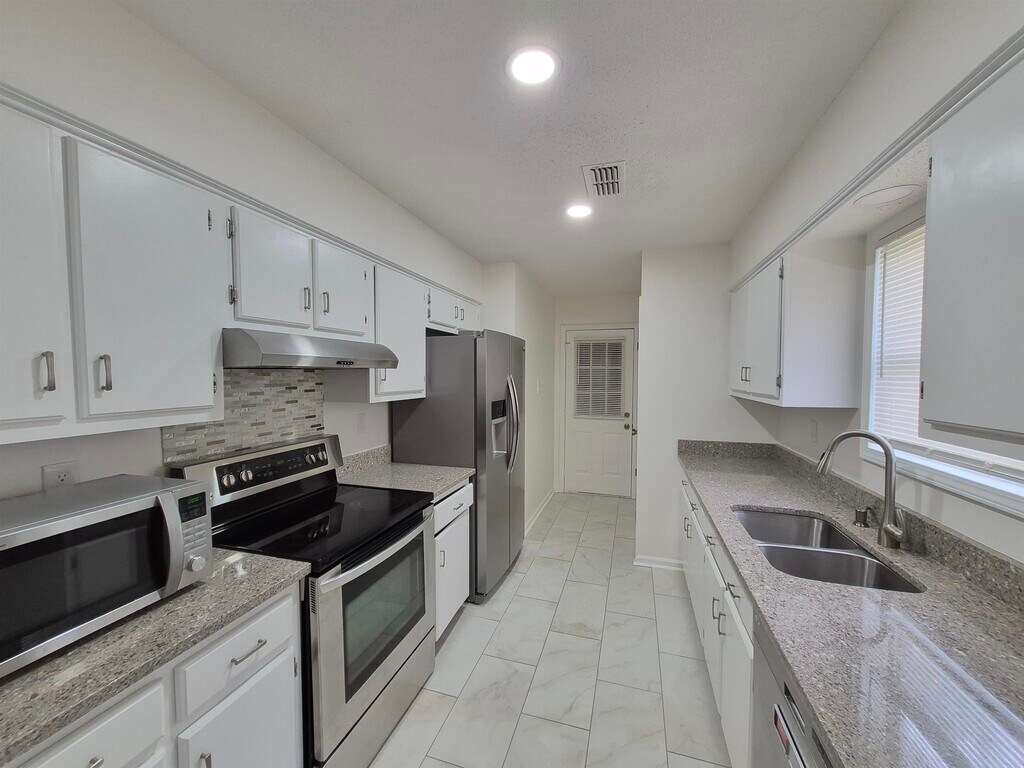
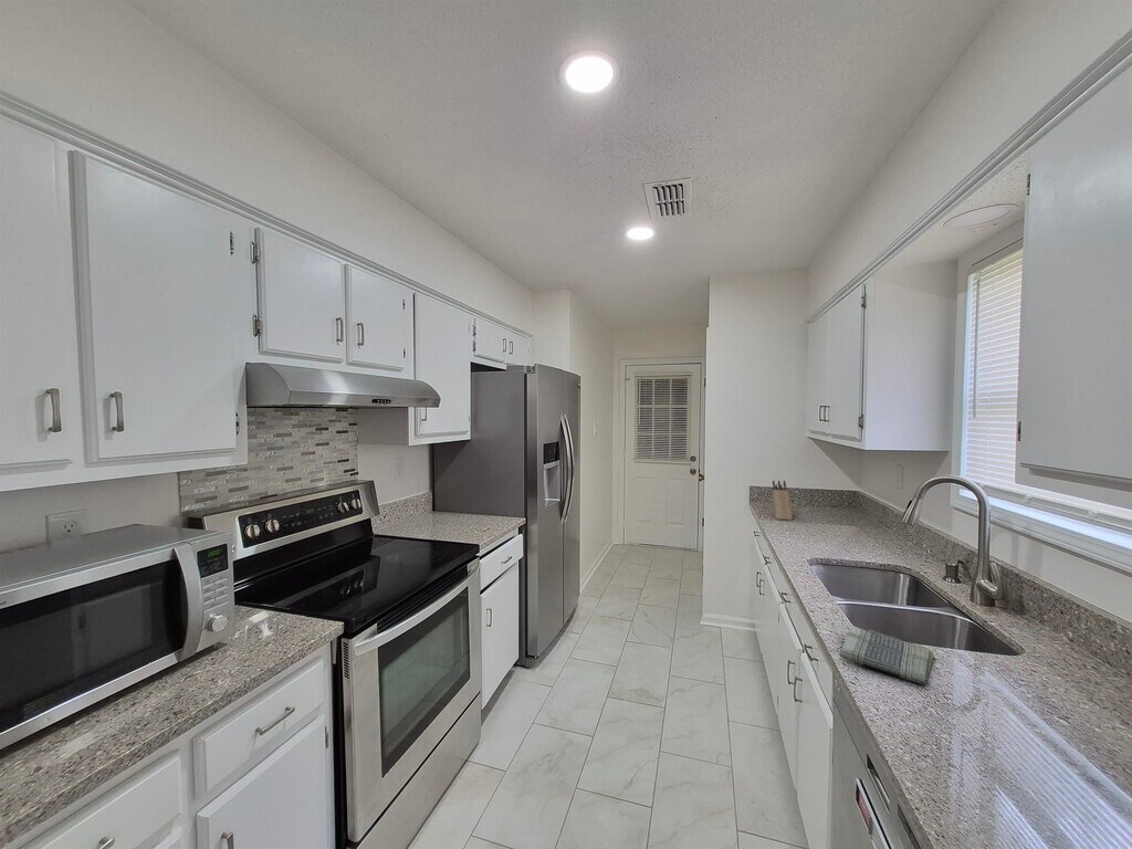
+ dish towel (885, 650)
+ knife block (780, 499)
